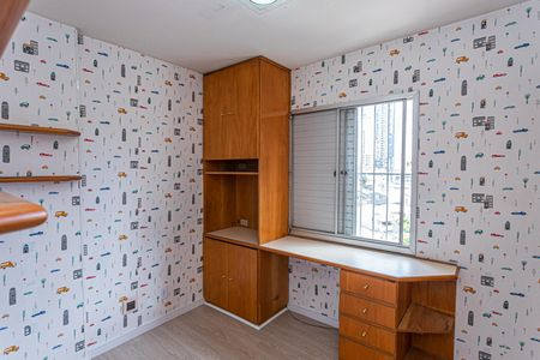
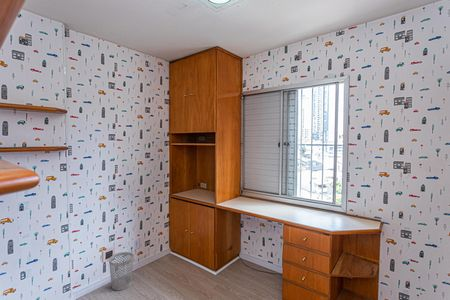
+ wastebasket (121, 271)
